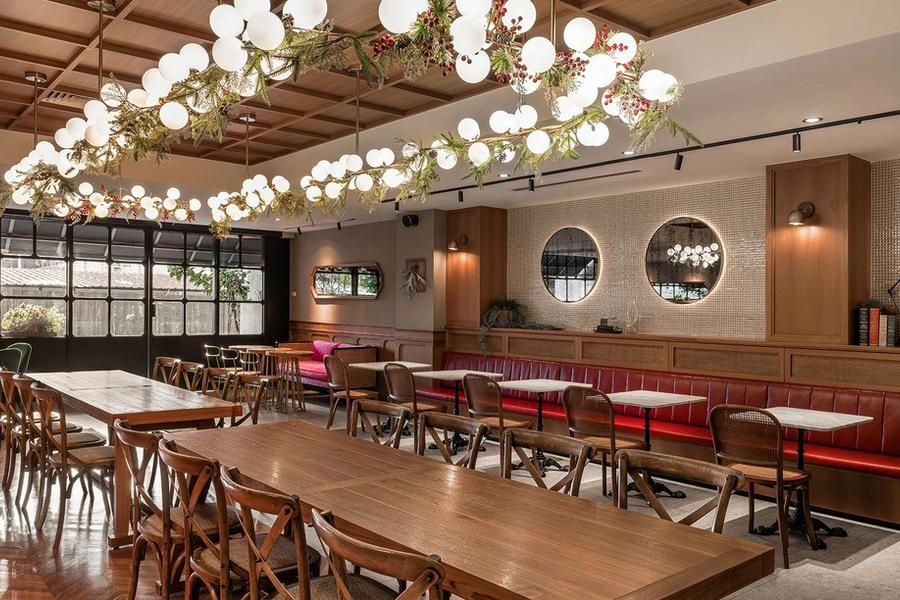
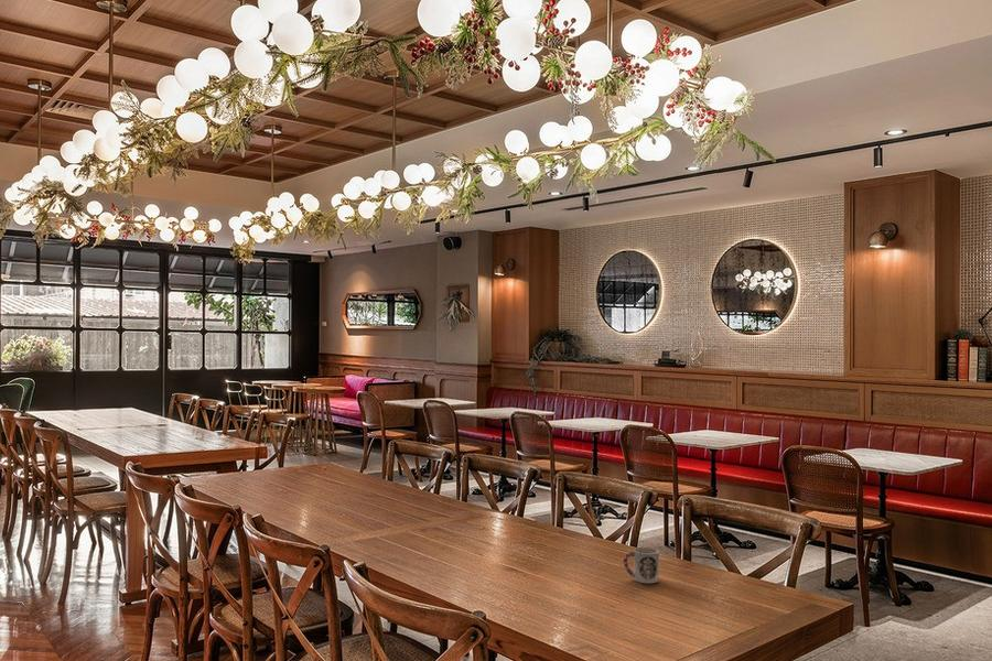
+ cup (640, 564)
